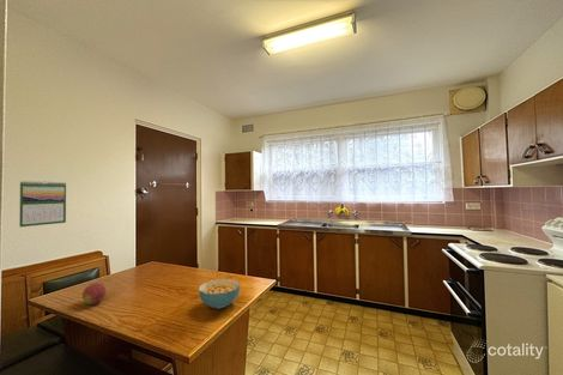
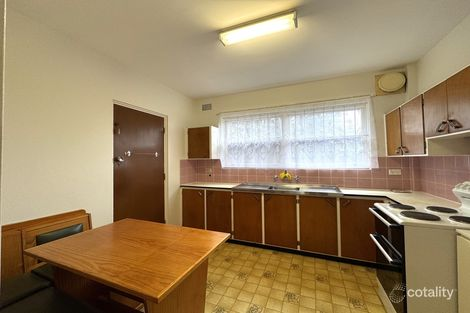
- fruit (93, 294)
- cereal bowl (219, 295)
- calendar (44, 202)
